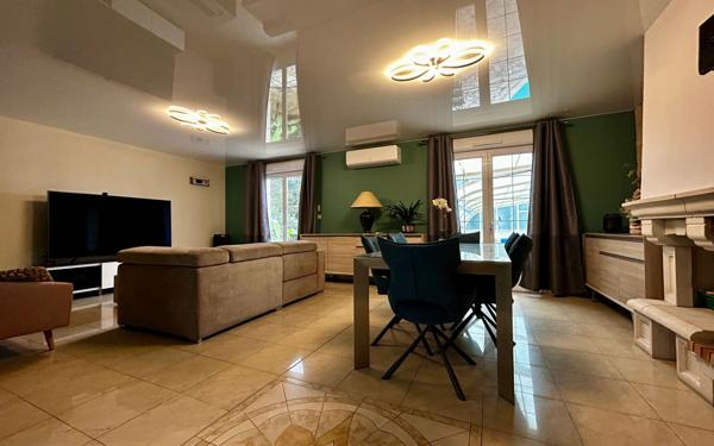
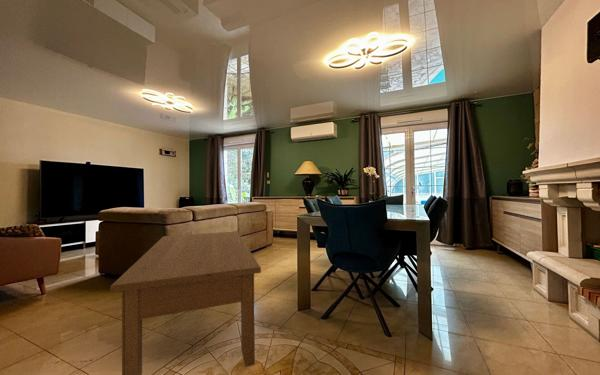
+ coffee table (199, 284)
